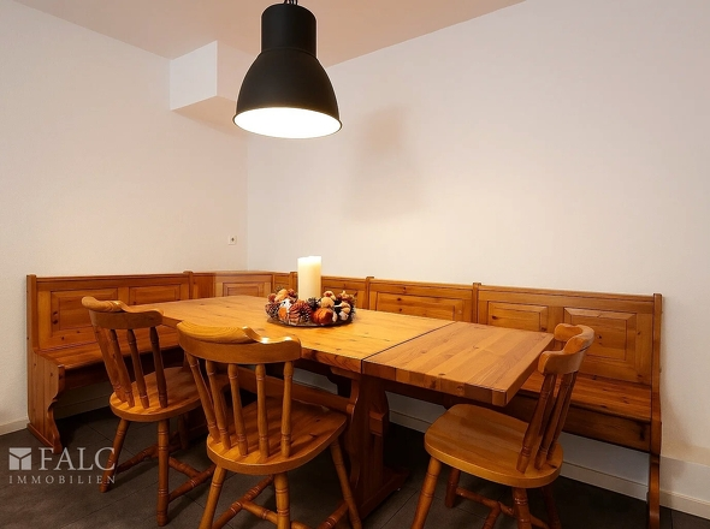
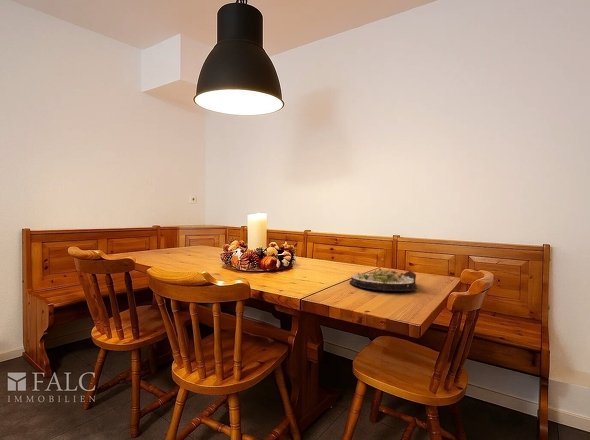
+ salad plate (381, 277)
